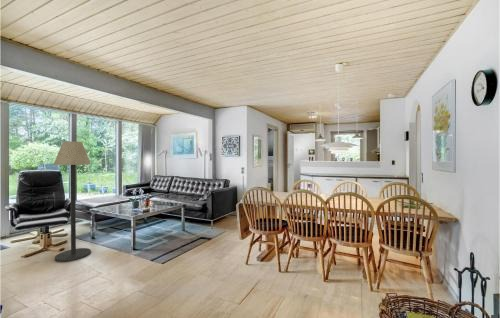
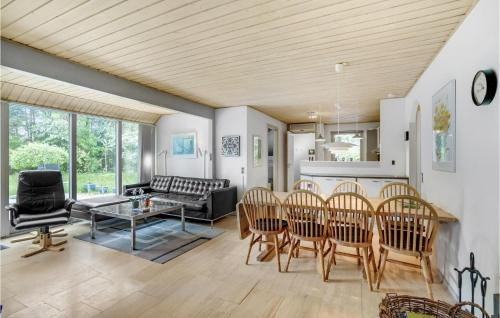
- floor lamp (73, 198)
